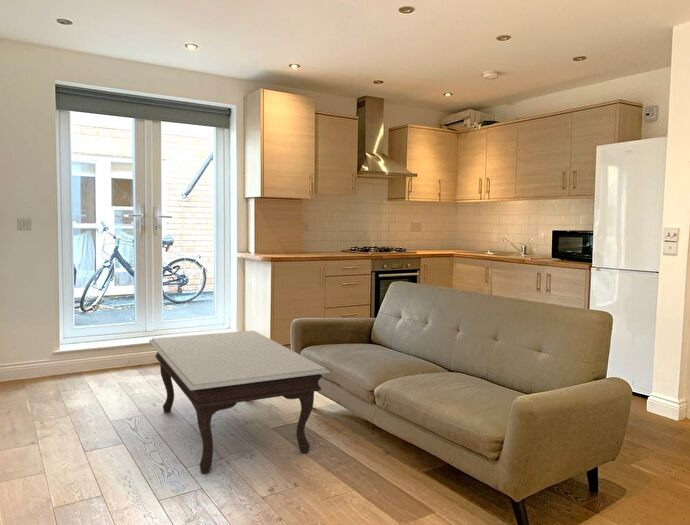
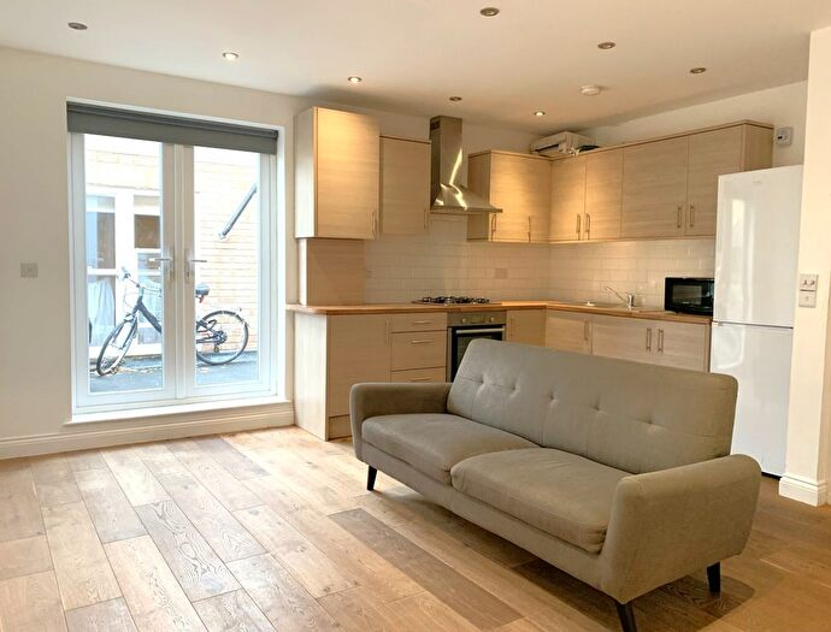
- coffee table (229, 390)
